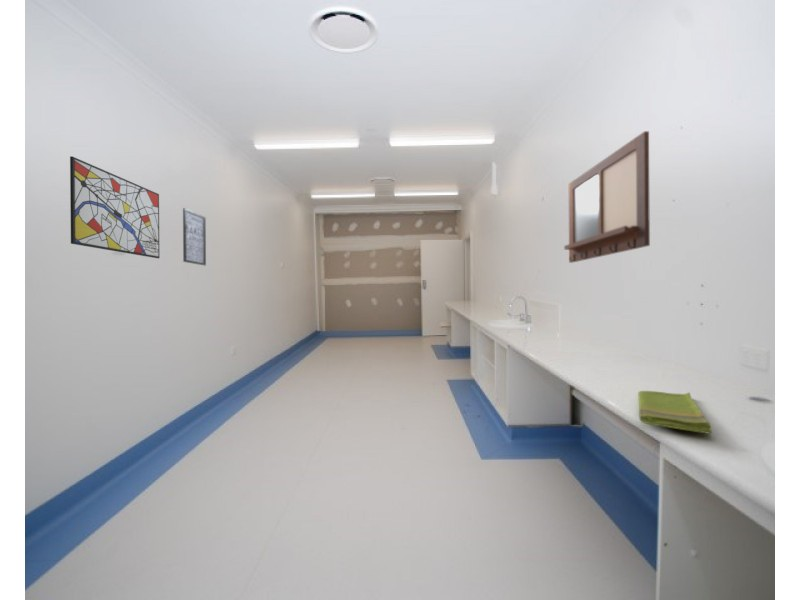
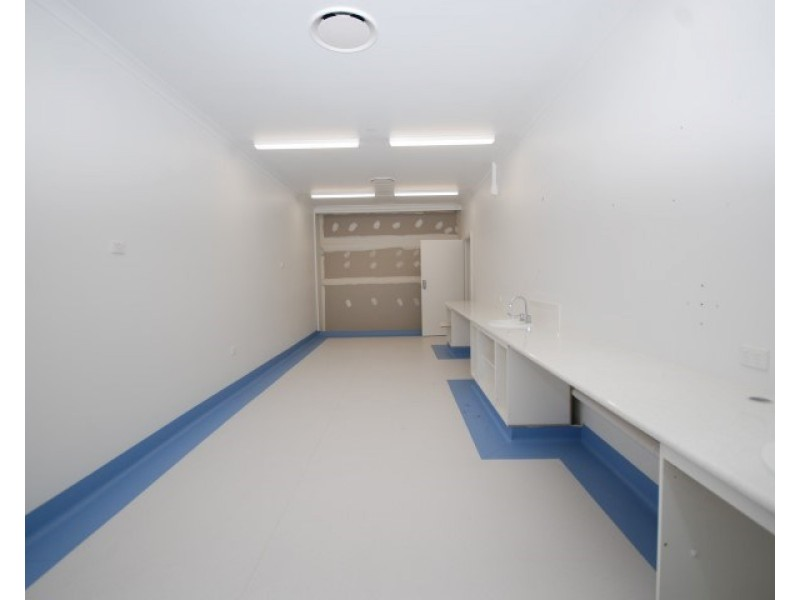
- writing board (596, 209)
- wall art (121, 215)
- wall art (195, 238)
- dish towel (668, 406)
